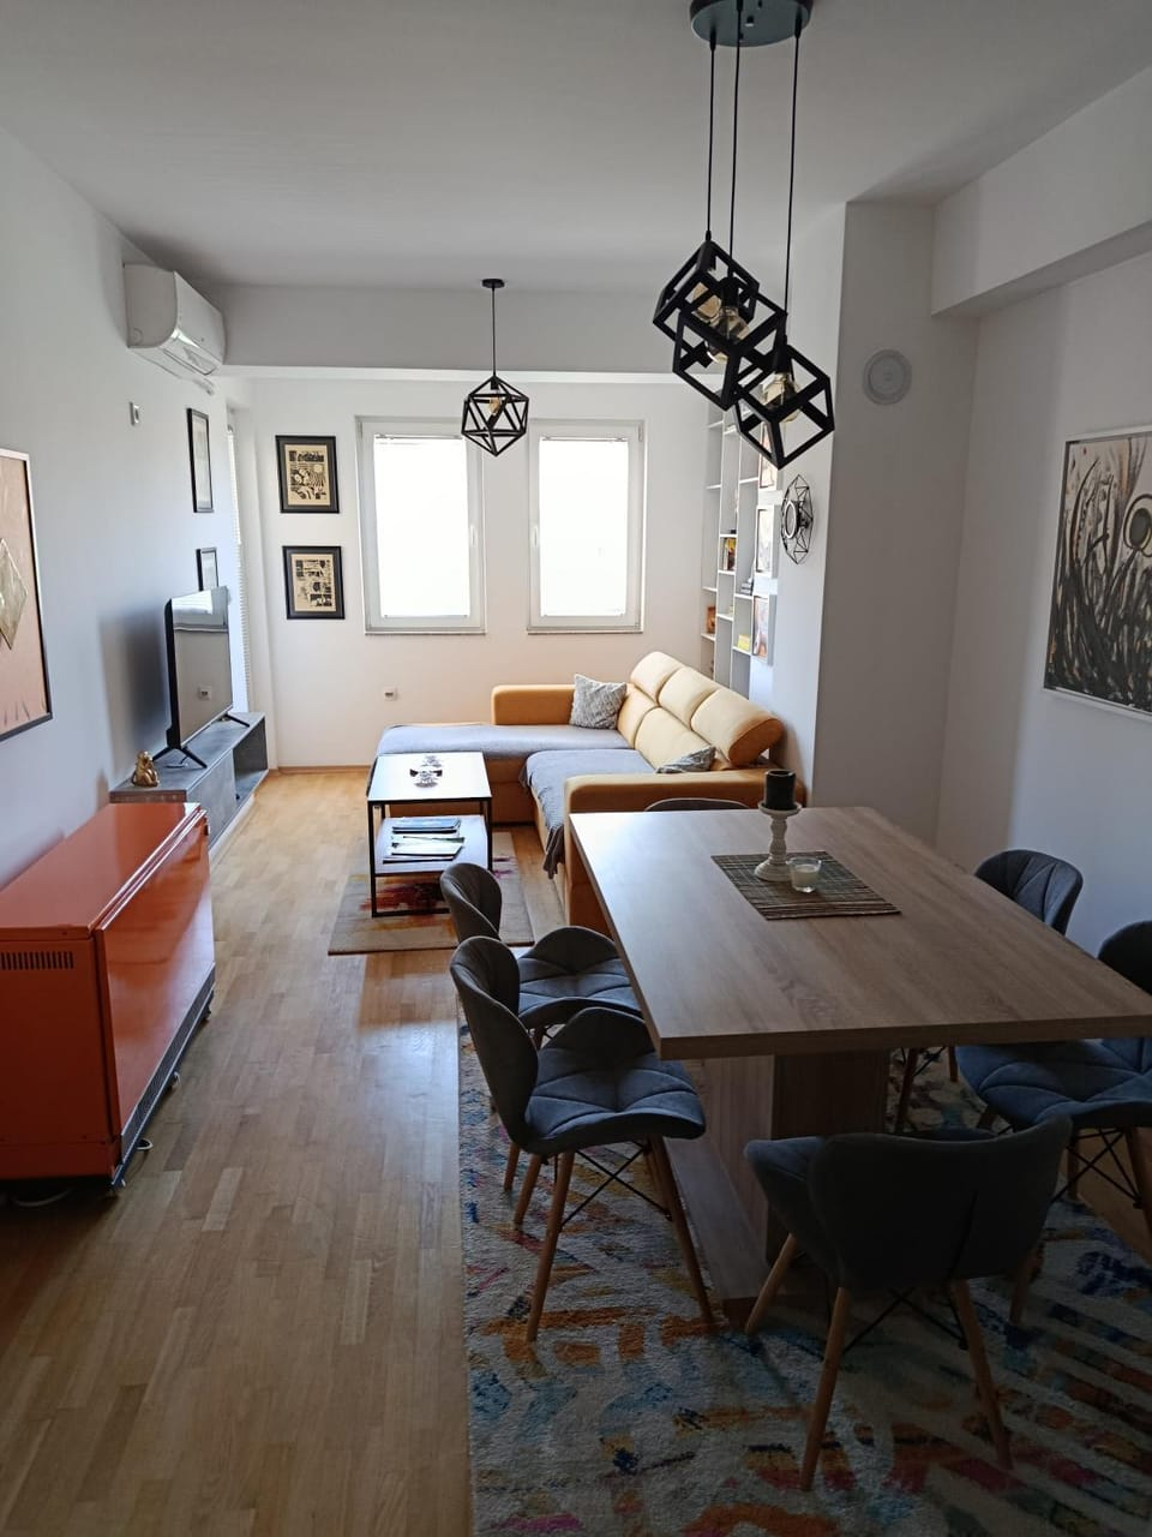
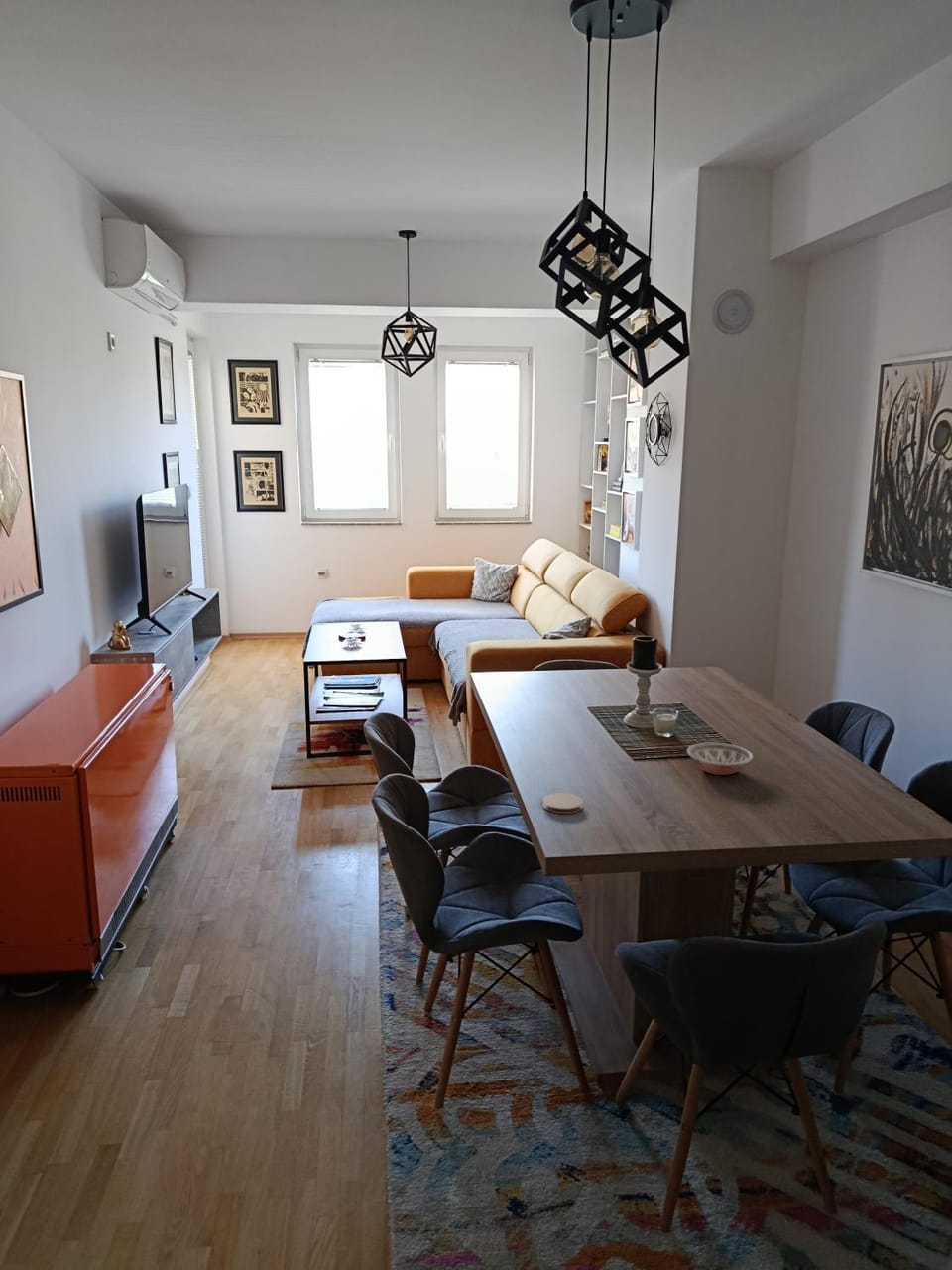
+ bowl (719, 761)
+ coaster (562, 803)
